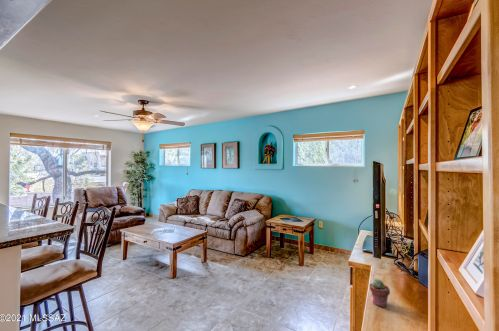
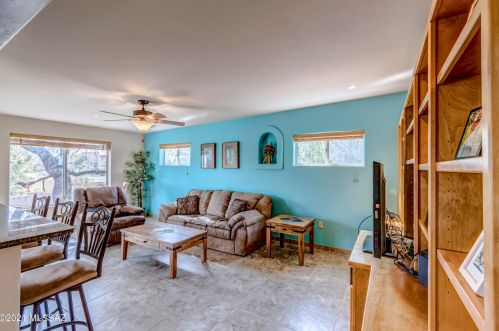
- potted succulent (379, 291)
